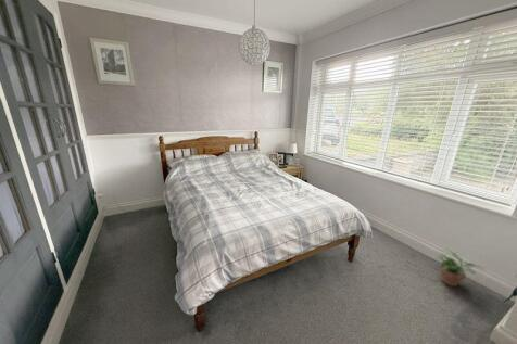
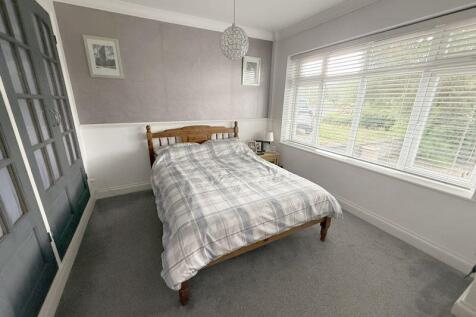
- potted plant (458, 269)
